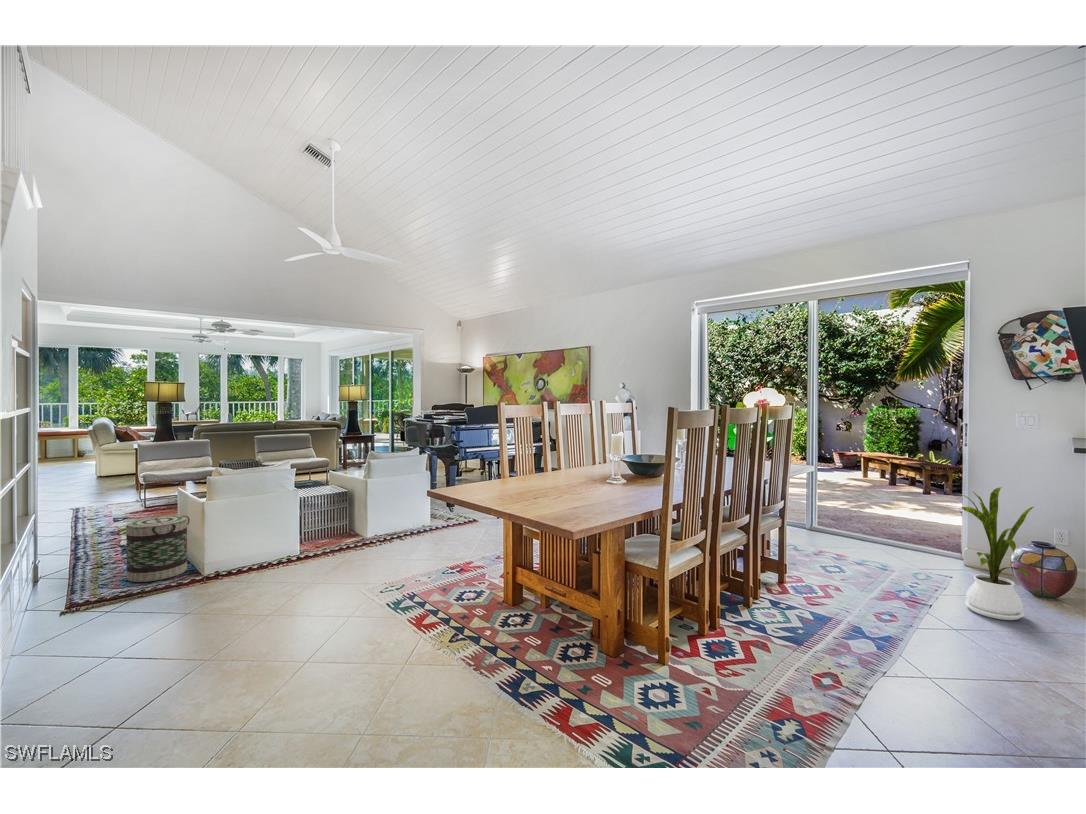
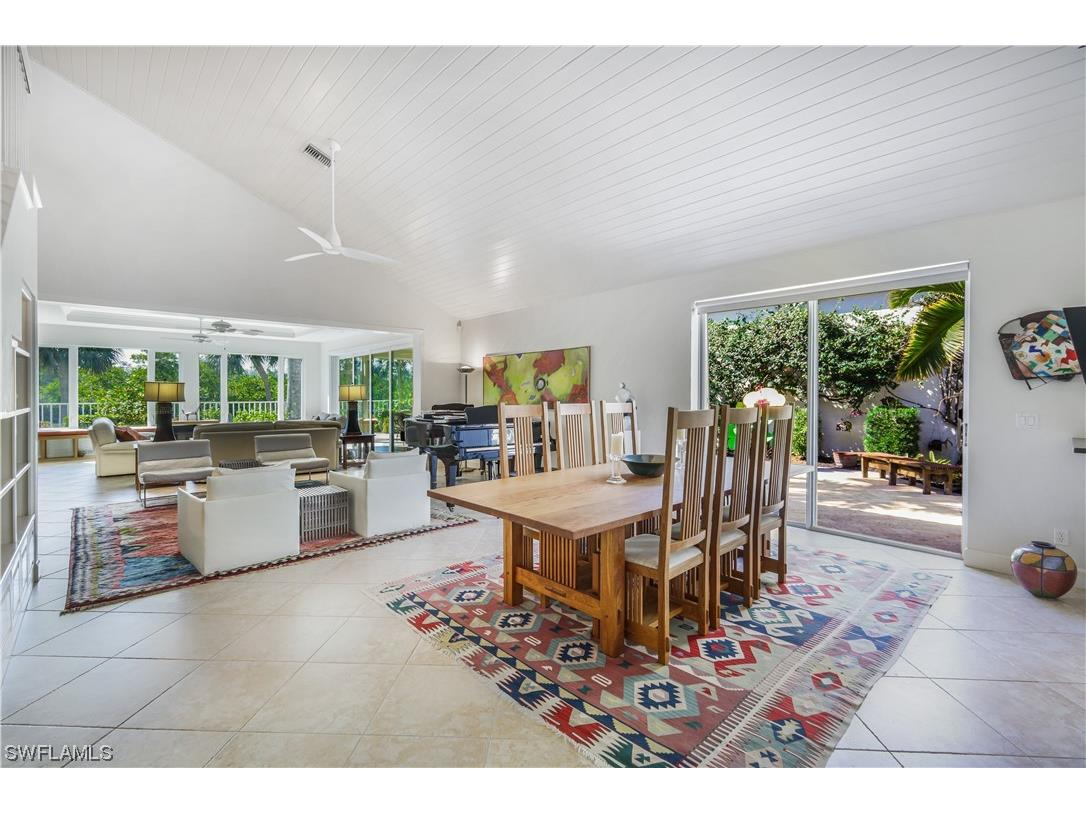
- basket (159, 545)
- house plant (992, 547)
